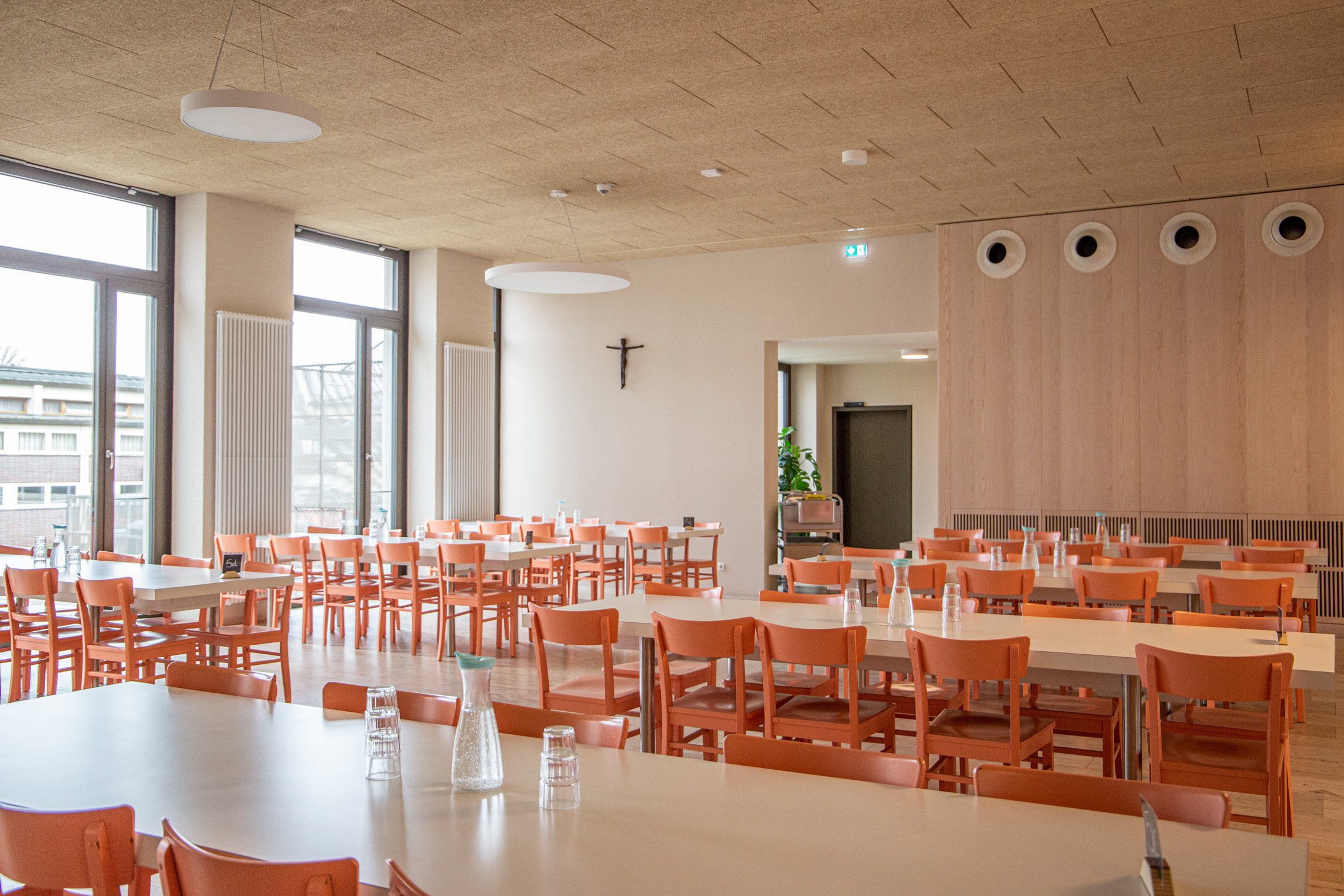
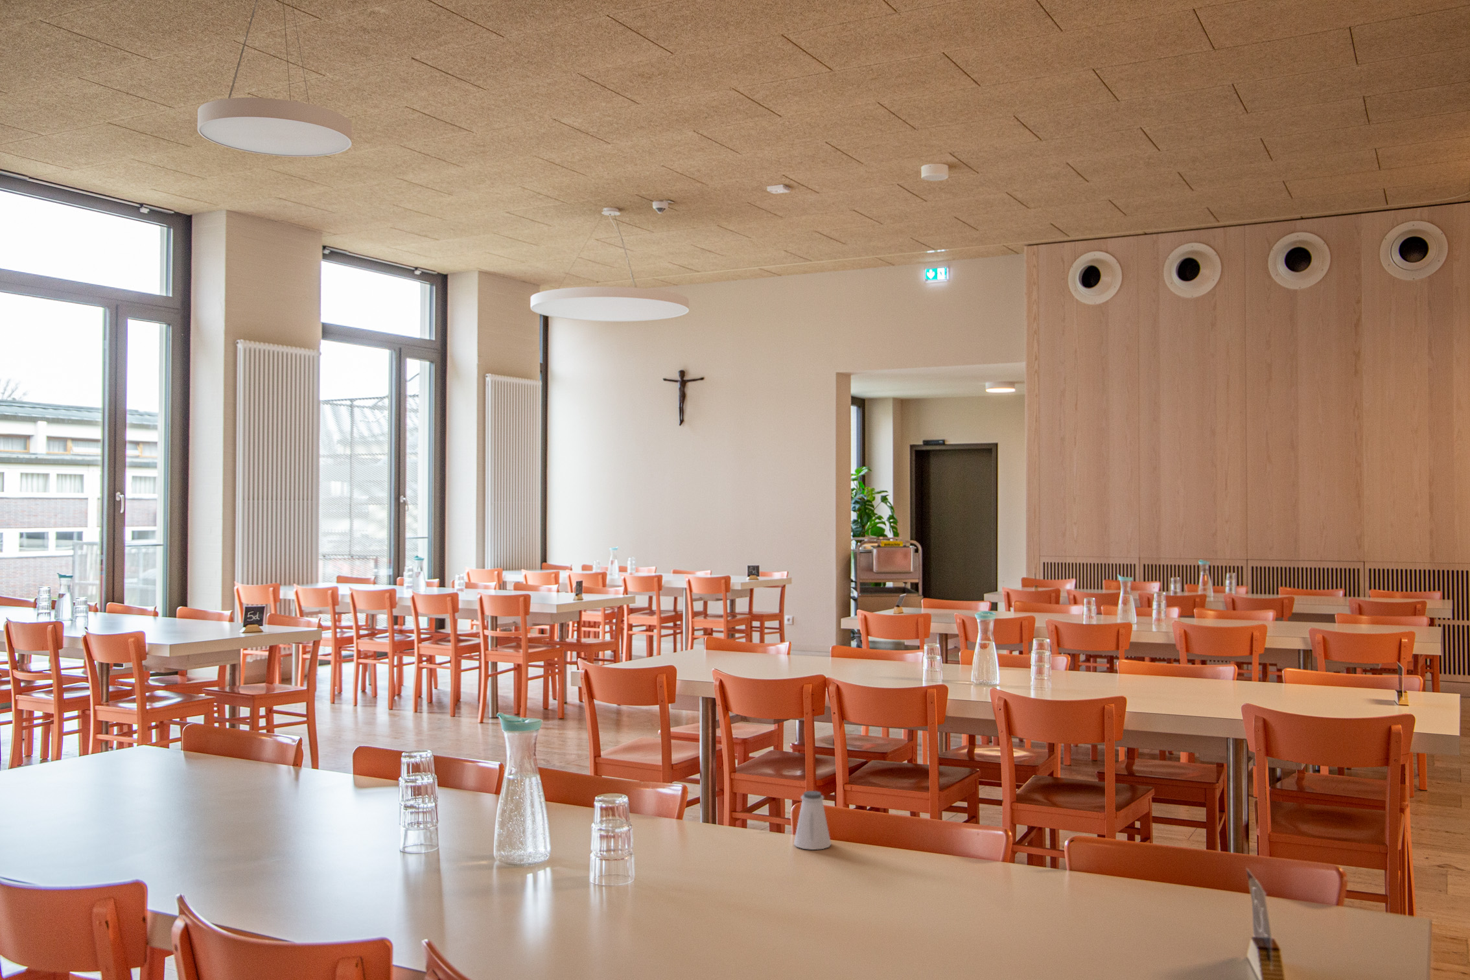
+ saltshaker (813, 818)
